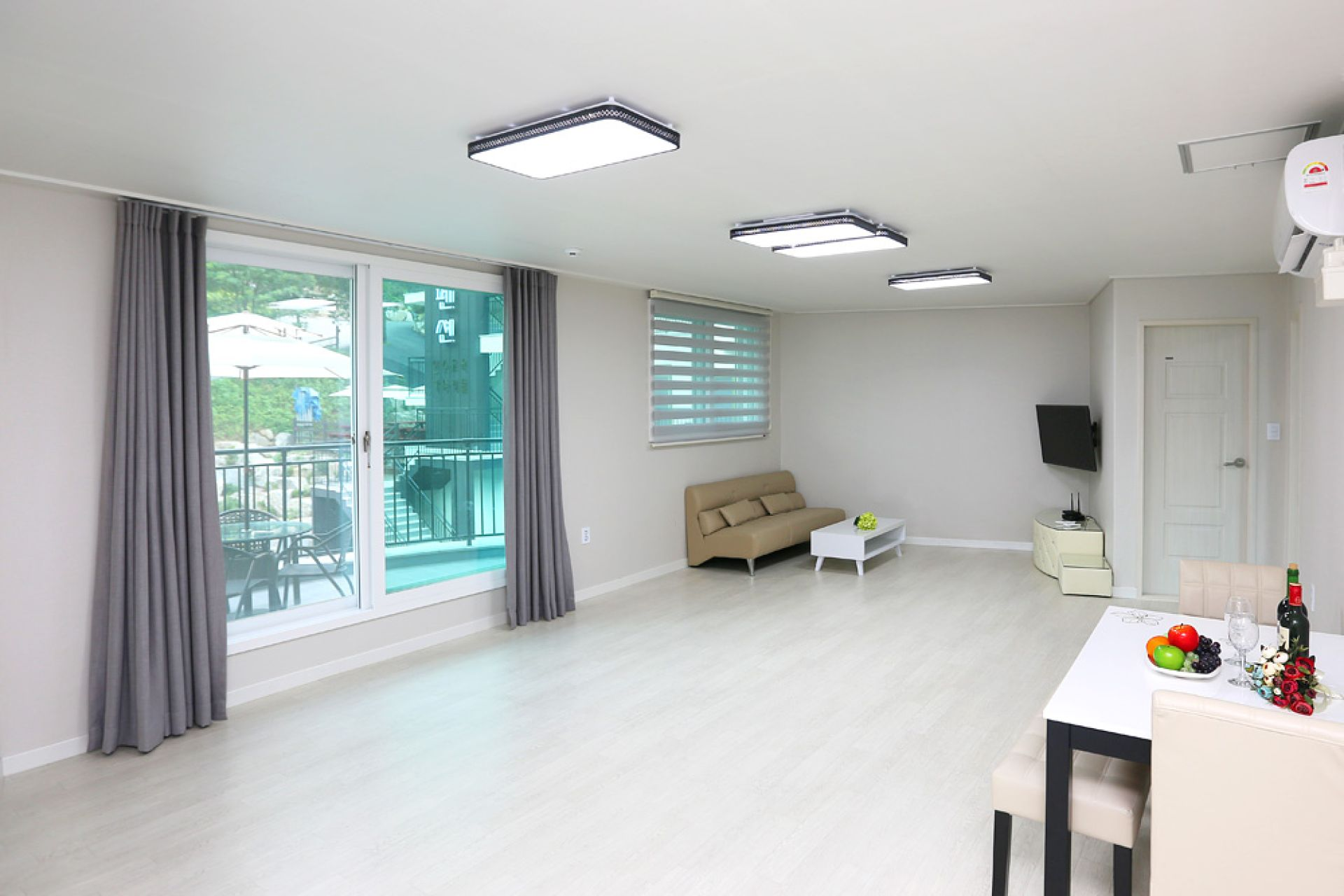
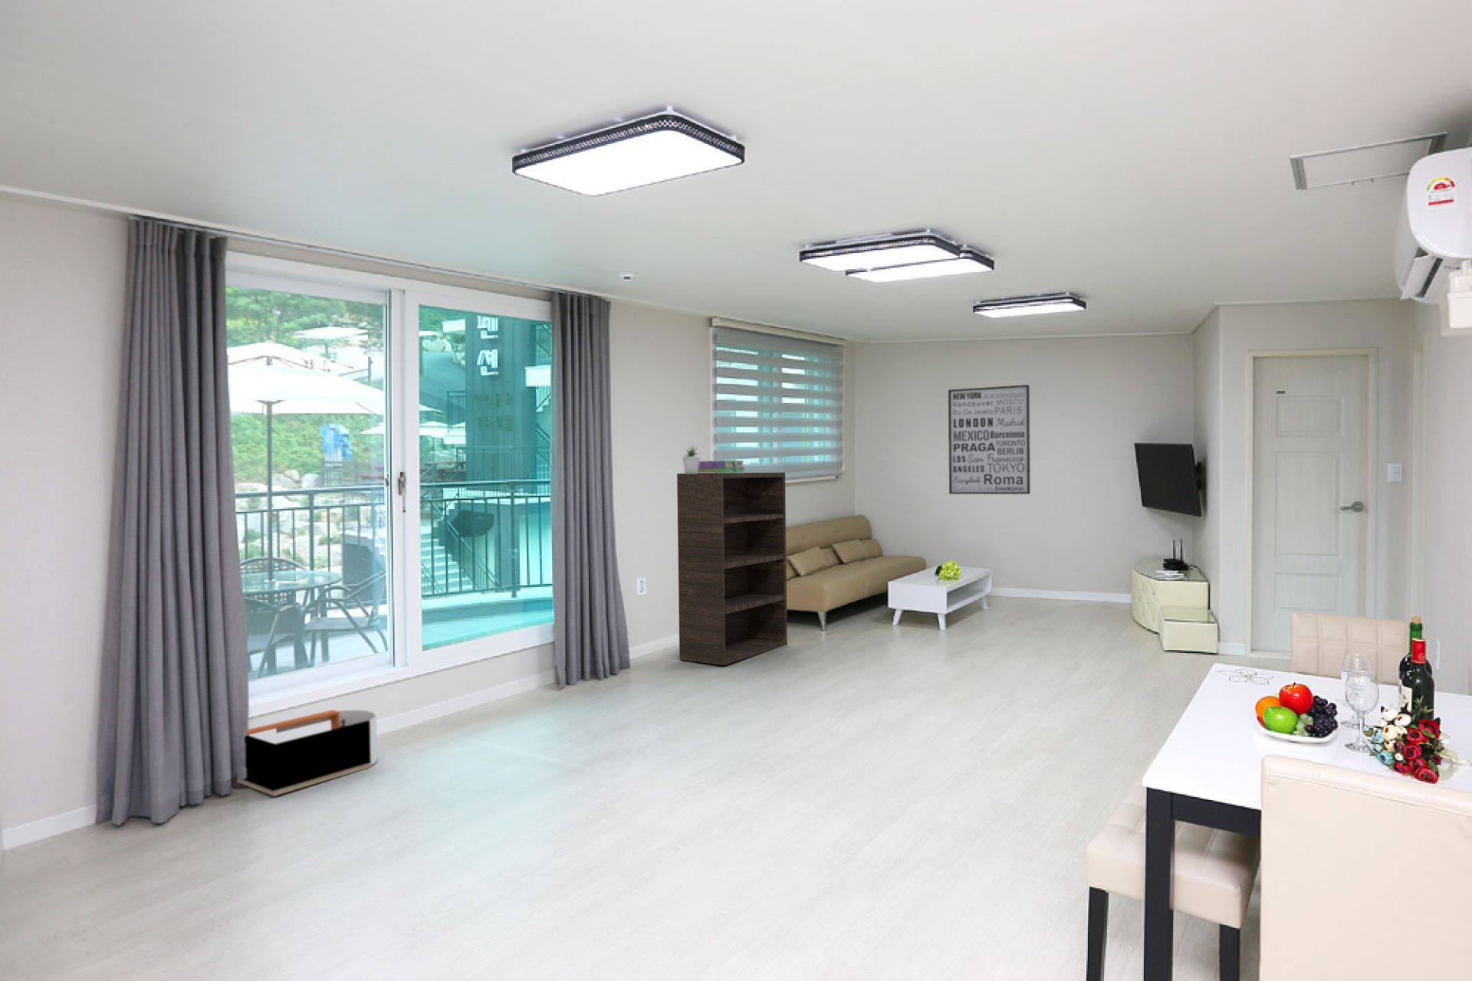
+ storage bin (315, 747)
+ wall art (988, 440)
+ stack of books (720, 466)
+ bookshelf (734, 563)
+ potted plant (690, 459)
